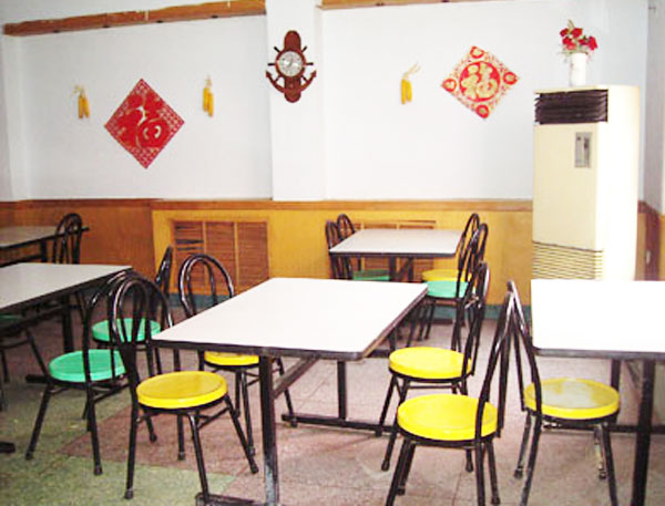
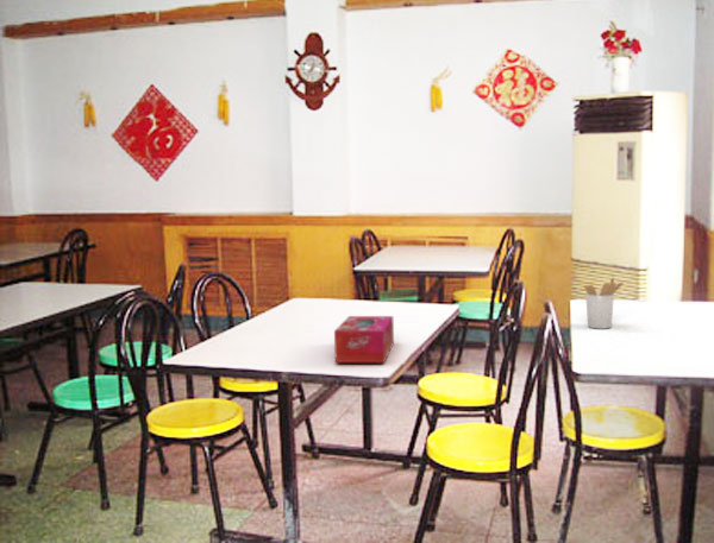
+ tissue box (365, 337)
+ utensil holder (603, 303)
